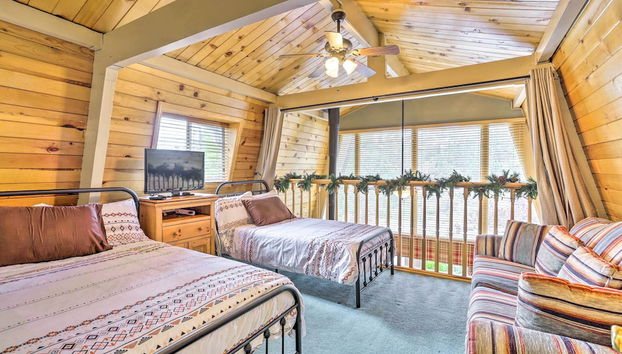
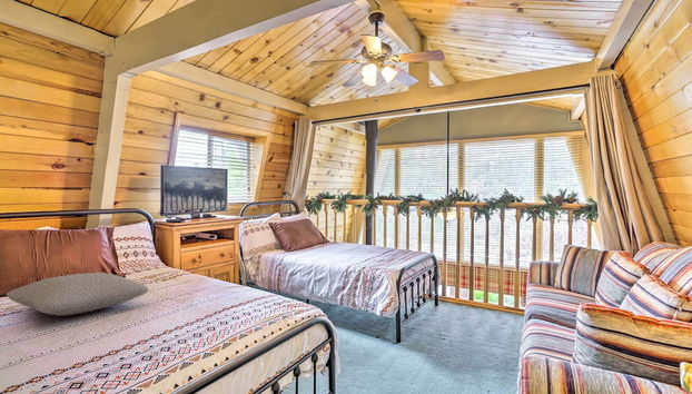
+ cushion (81, 292)
